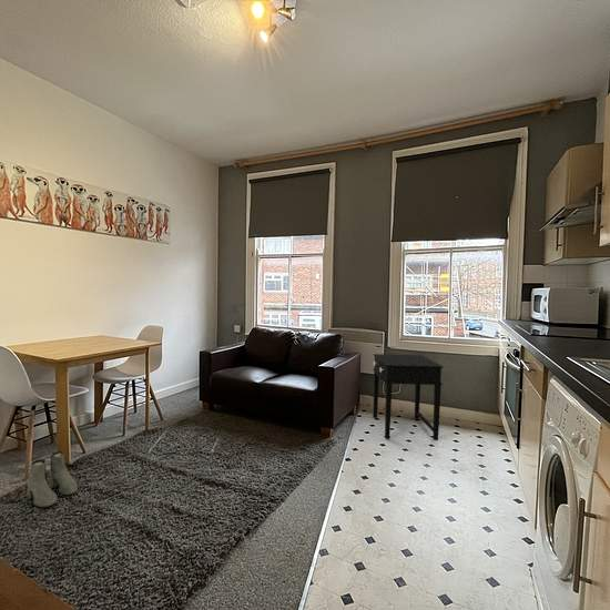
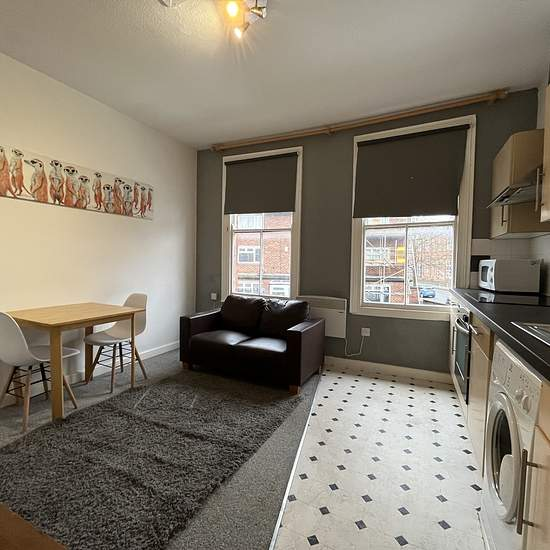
- boots (52, 476)
- side table (403, 383)
